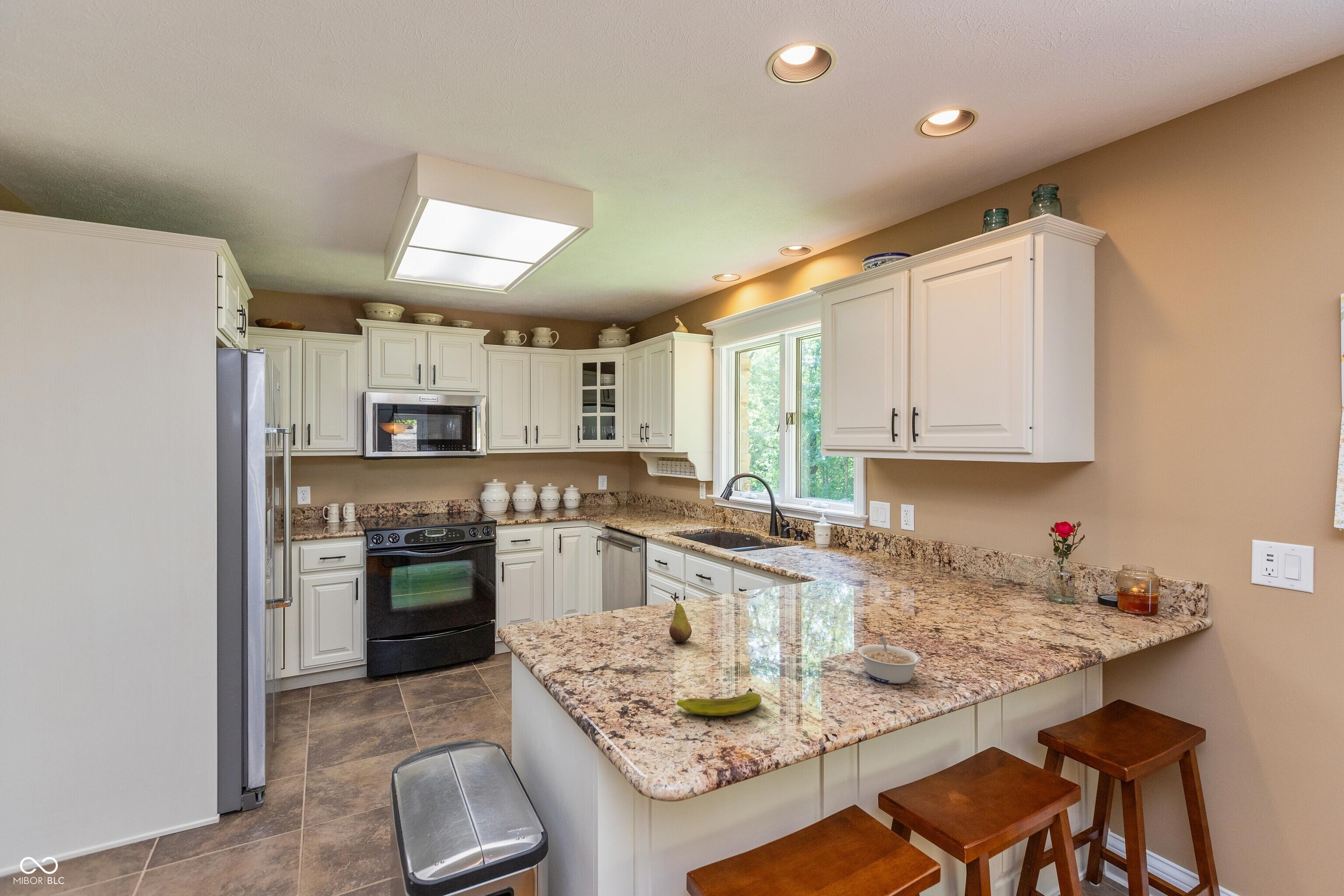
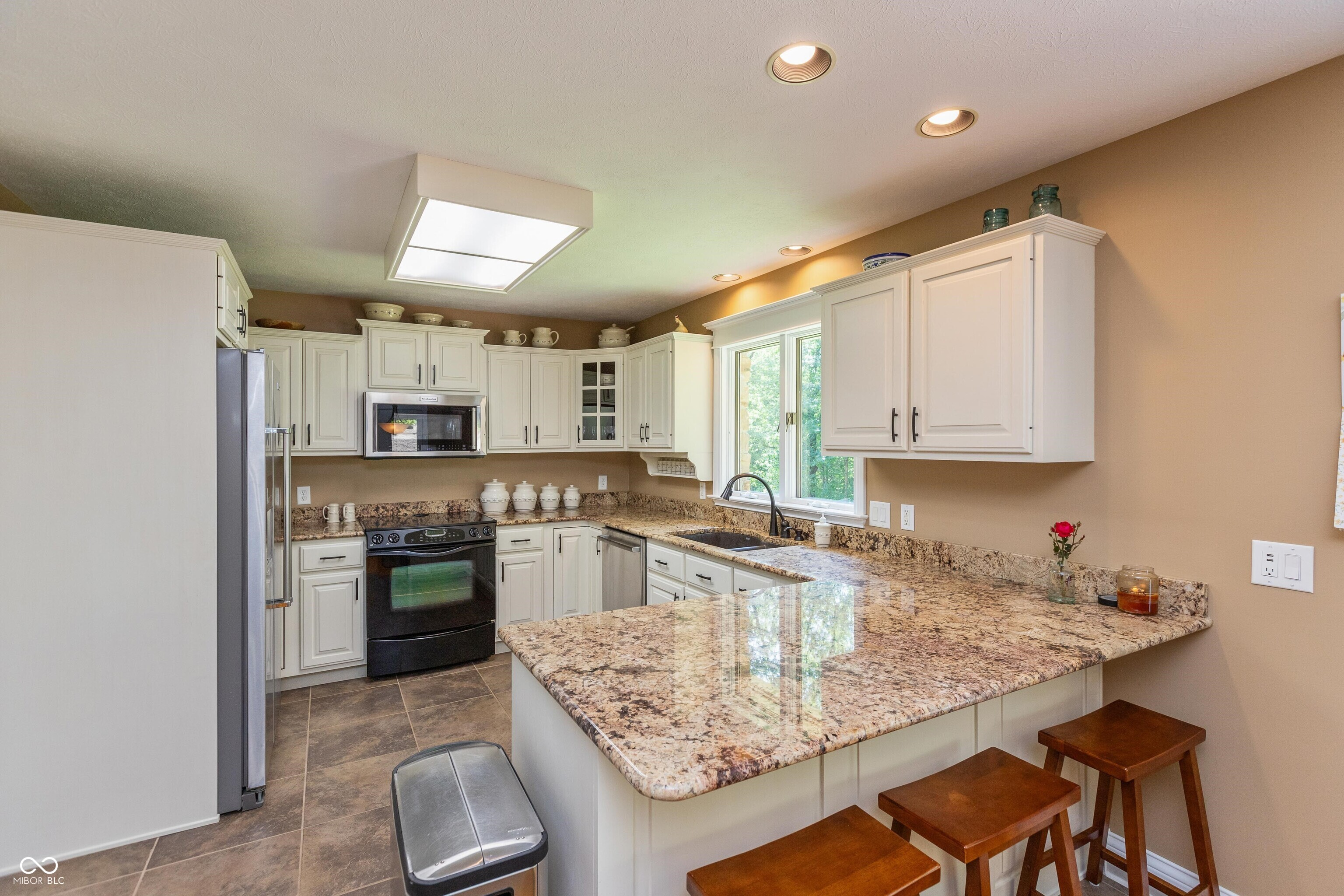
- fruit (680, 618)
- legume (887, 662)
- banana (725, 701)
